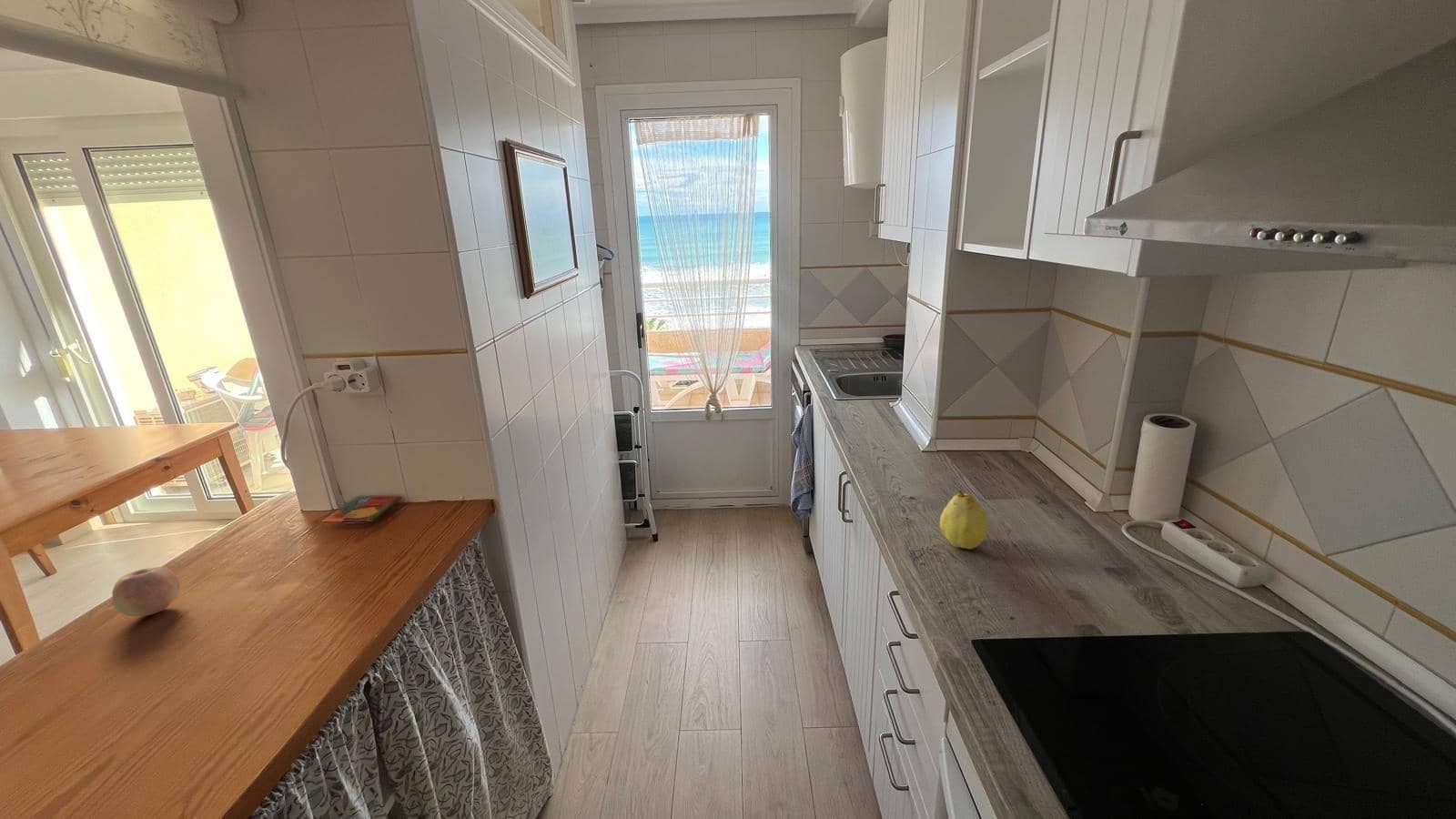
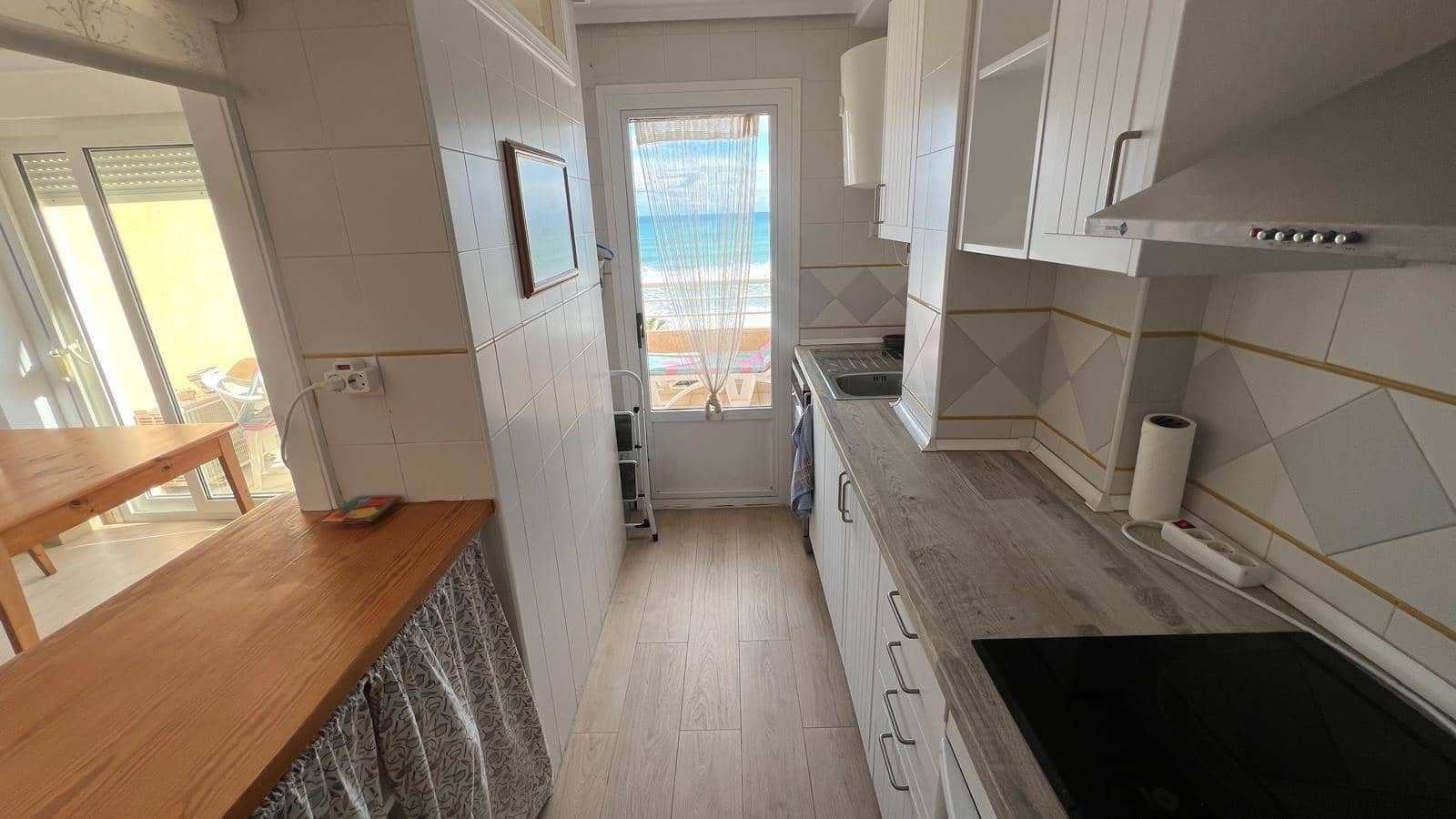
- fruit (146, 592)
- fruit (964, 517)
